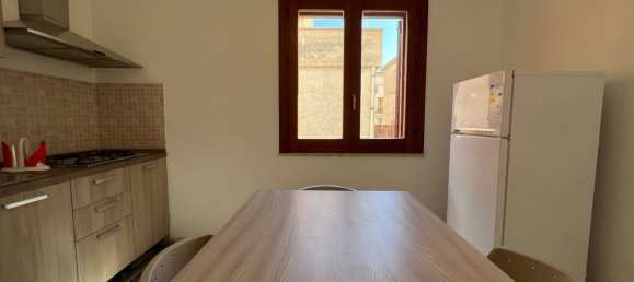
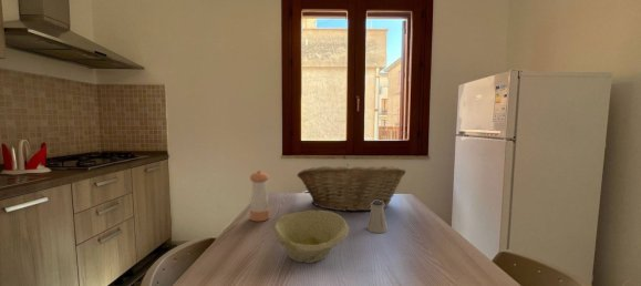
+ pepper shaker (259, 194)
+ fruit basket (350, 182)
+ saltshaker (376, 215)
+ bowl (310, 237)
